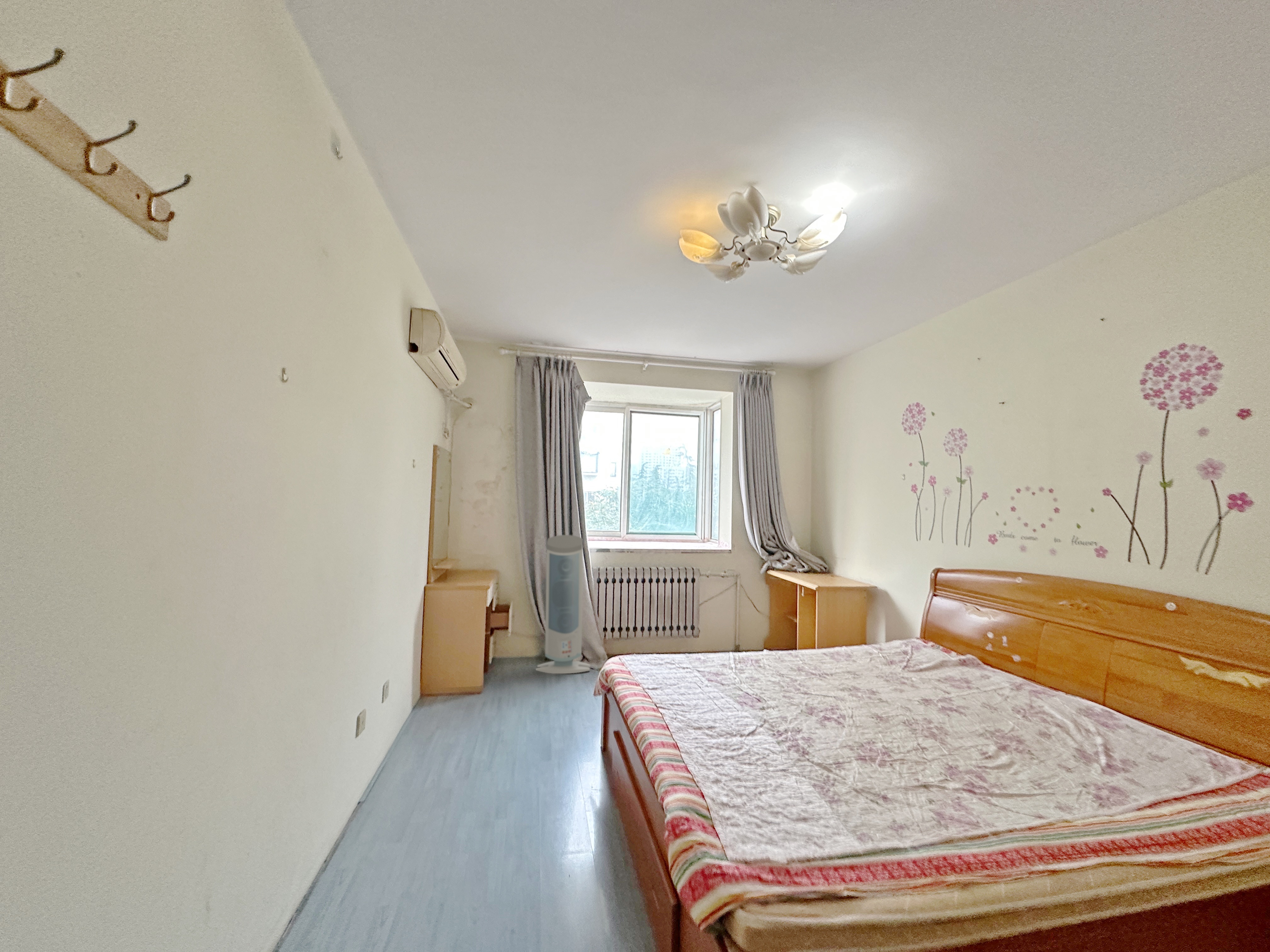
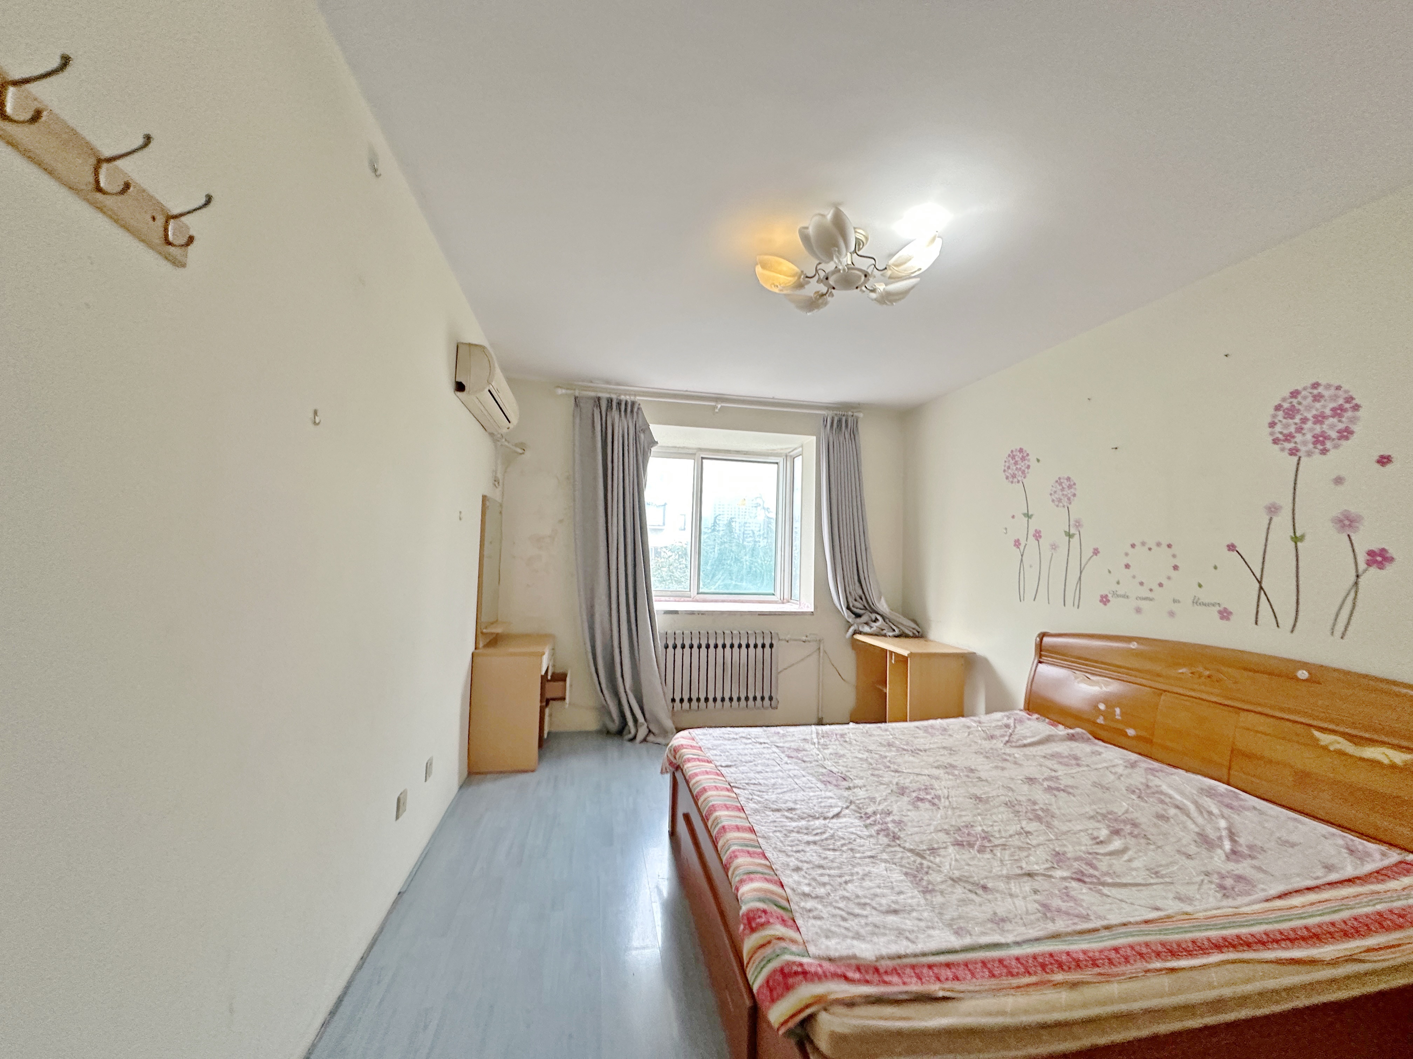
- air purifier (564, 601)
